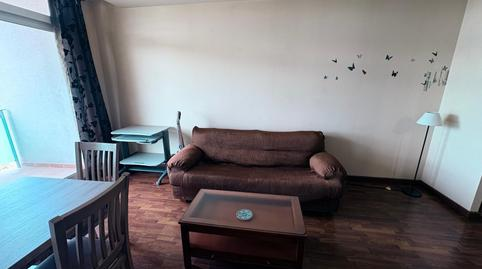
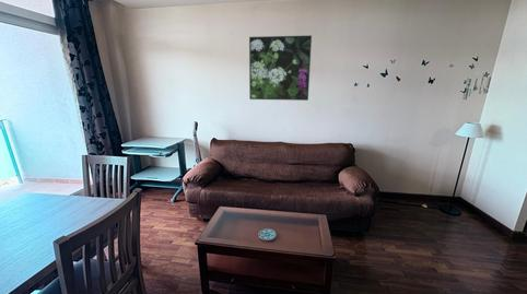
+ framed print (279, 69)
